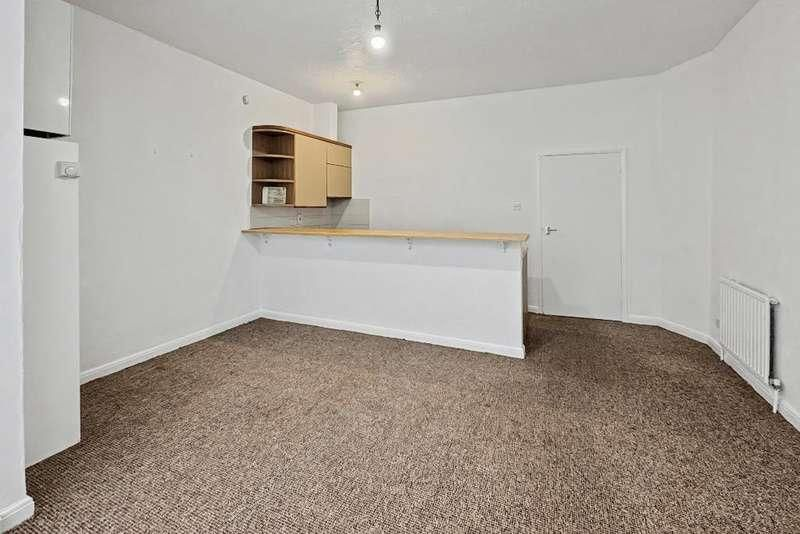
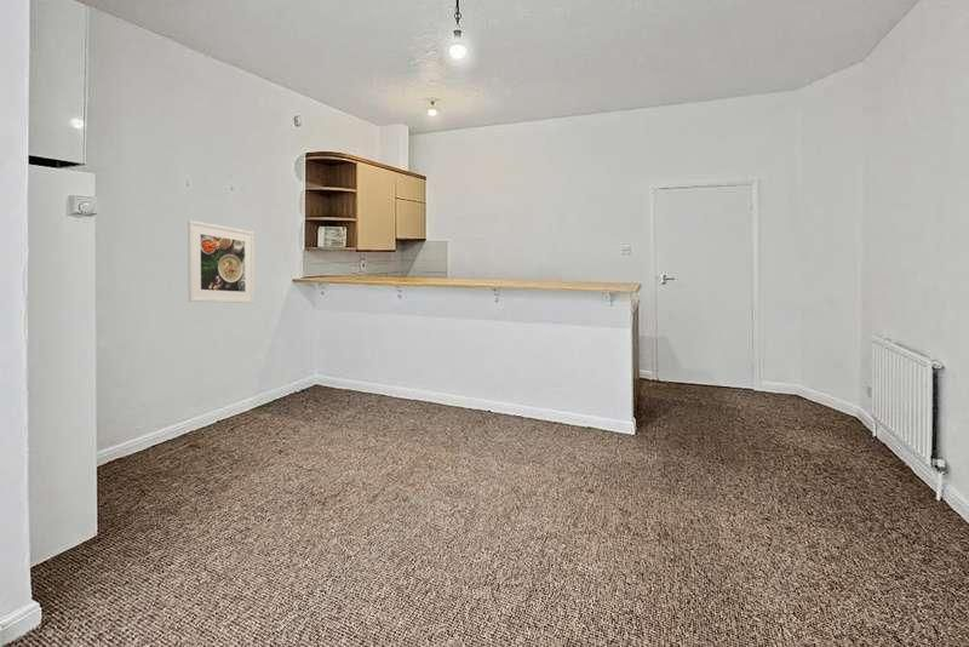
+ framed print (223, 264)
